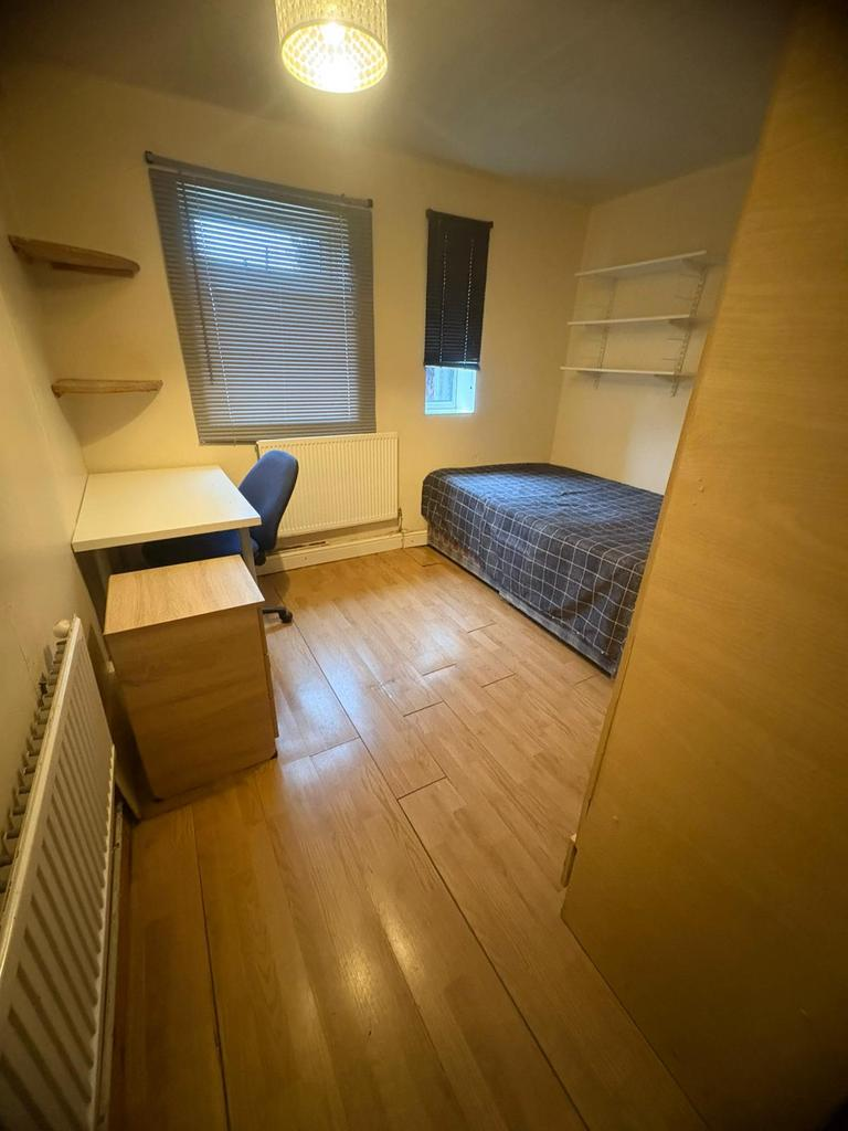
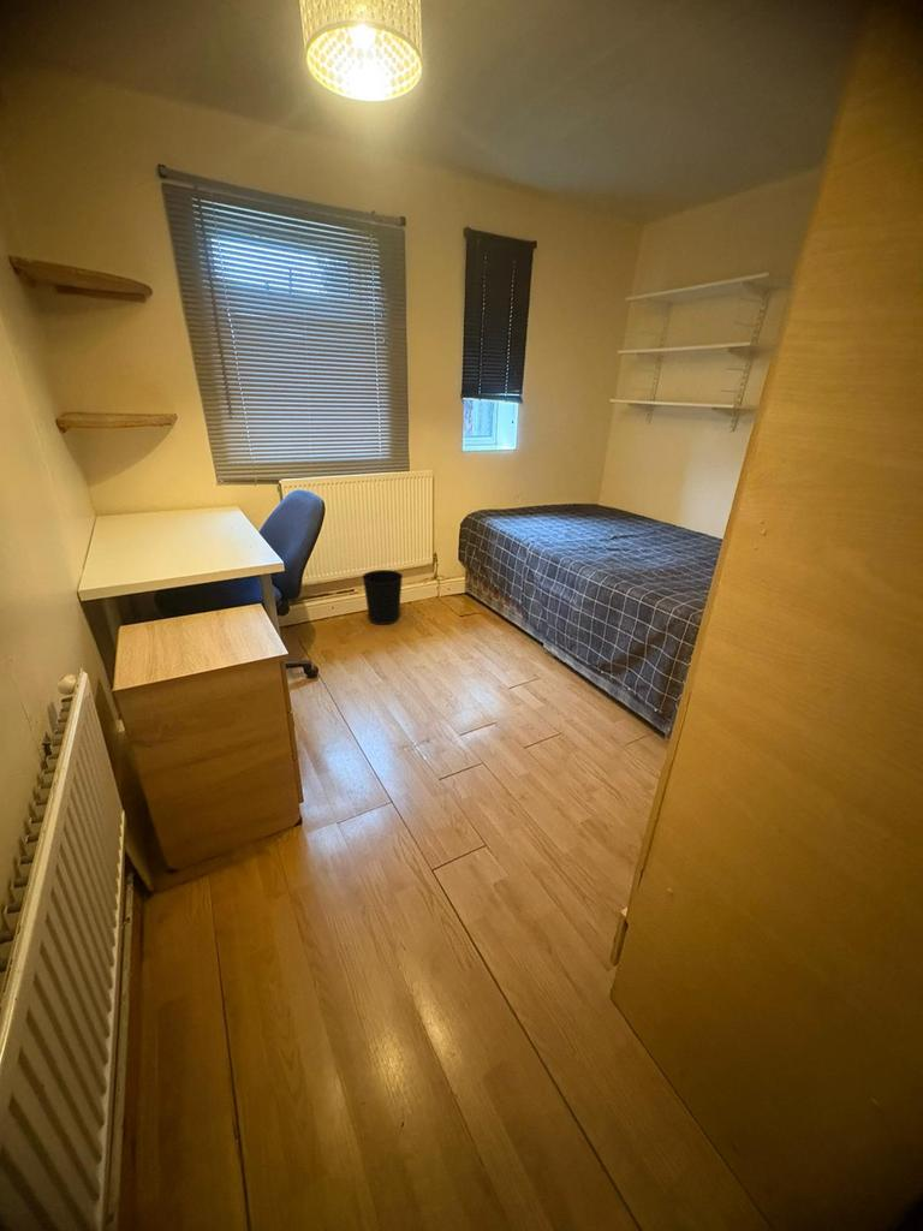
+ wastebasket (383, 597)
